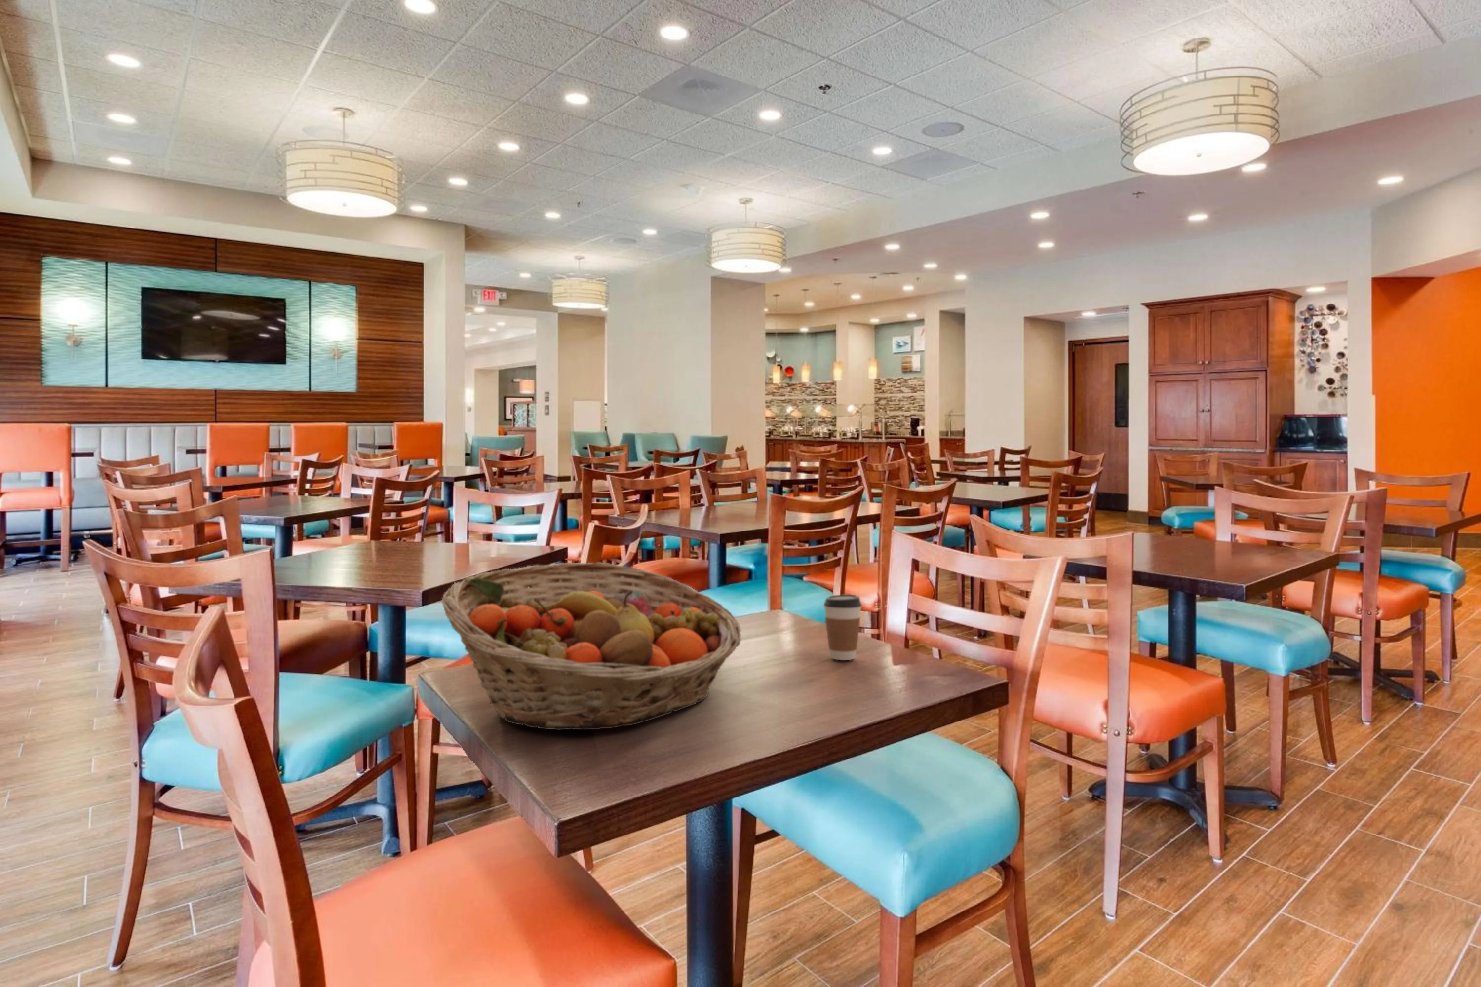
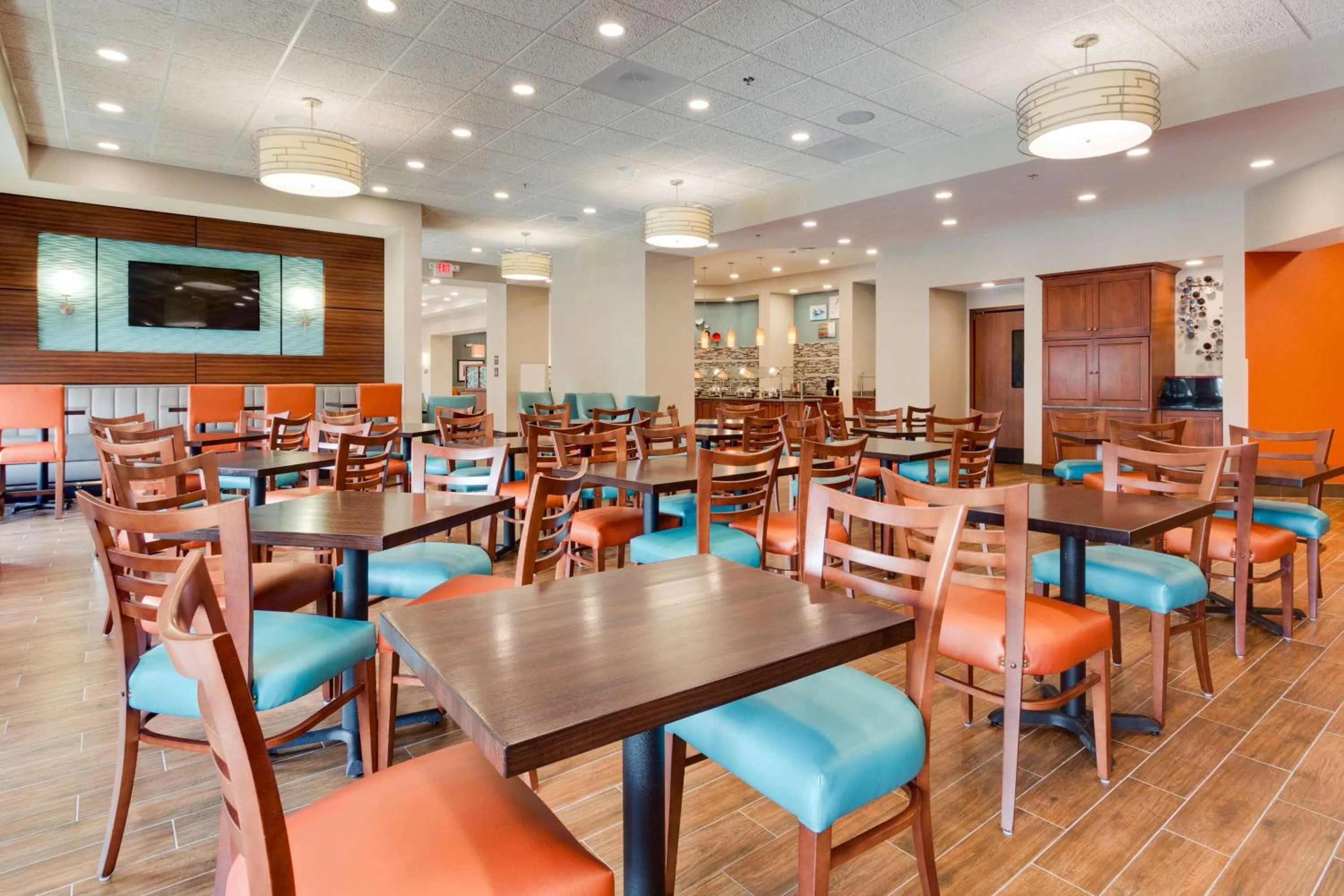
- fruit basket (599, 636)
- coffee cup (843, 627)
